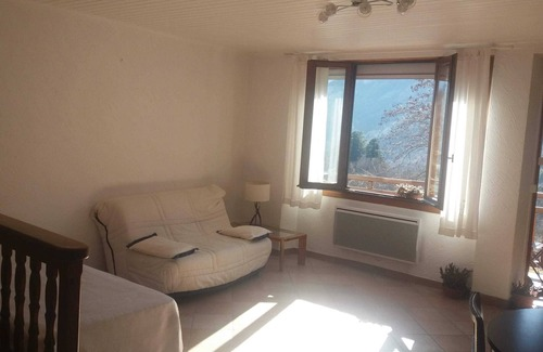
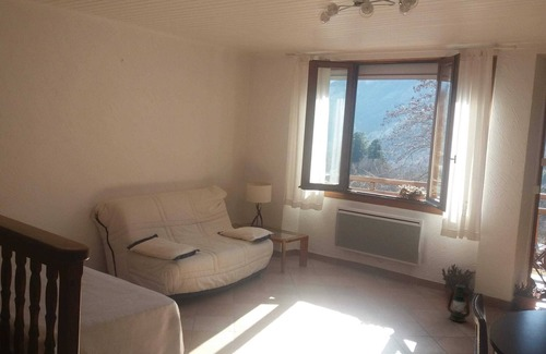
+ lantern (459, 302)
